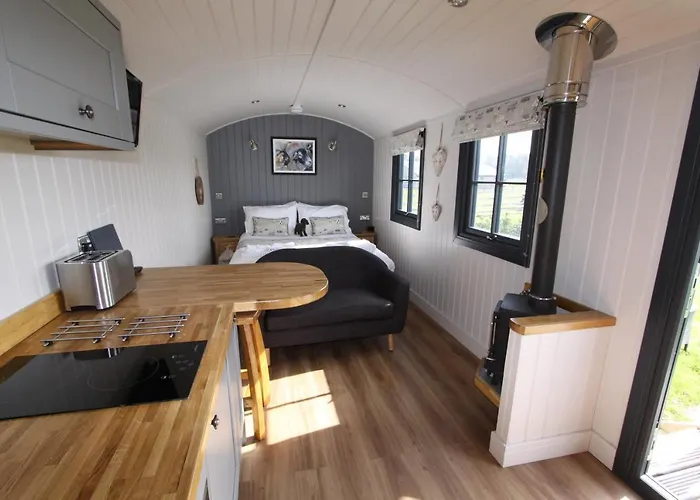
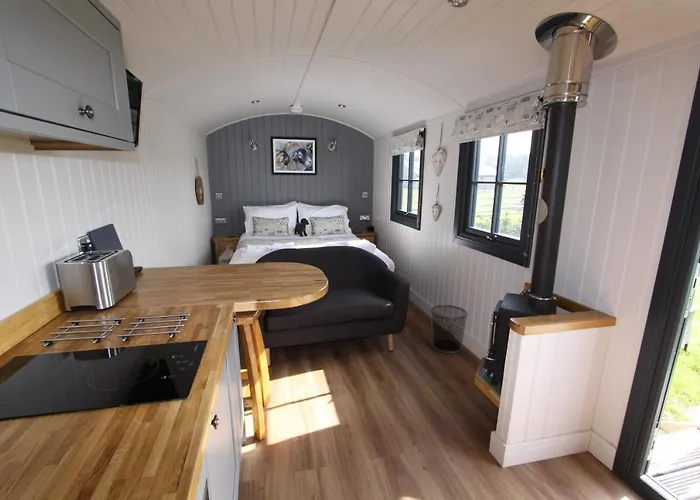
+ waste bin (447, 328)
